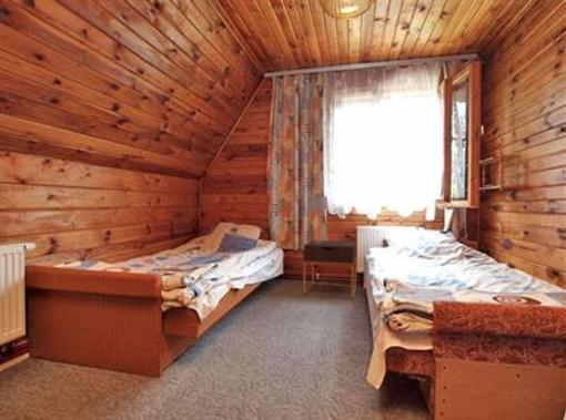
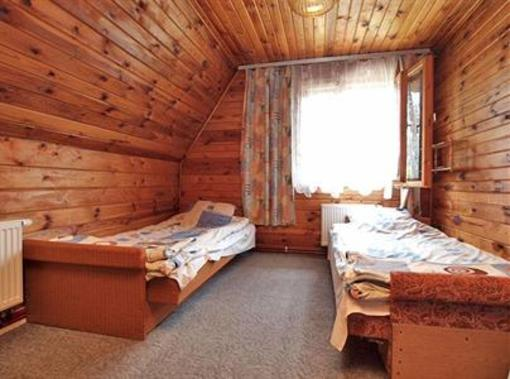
- nightstand (331, 263)
- table lamp (319, 208)
